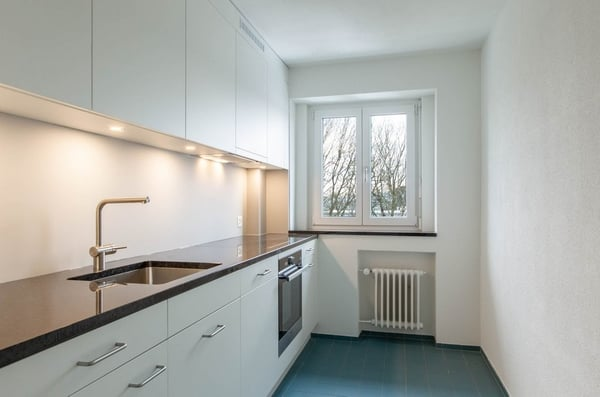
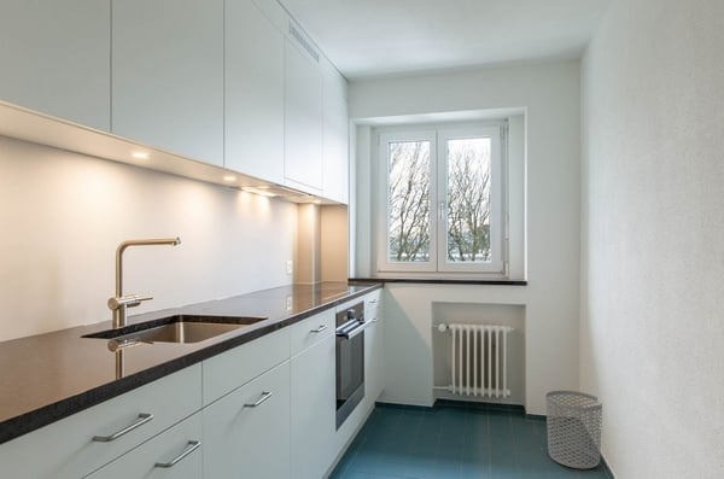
+ waste bin (573, 428)
